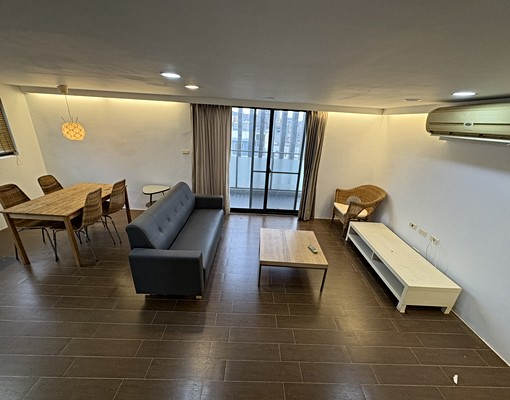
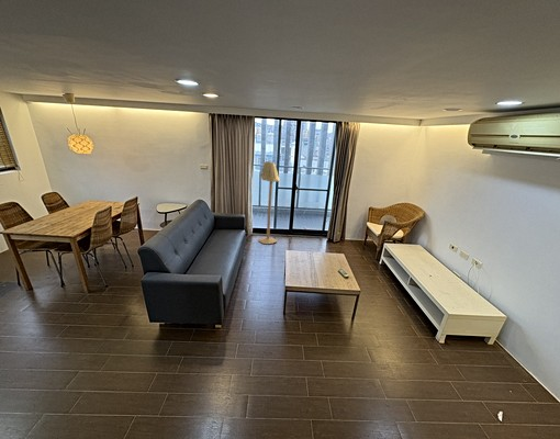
+ floor lamp (269, 202)
